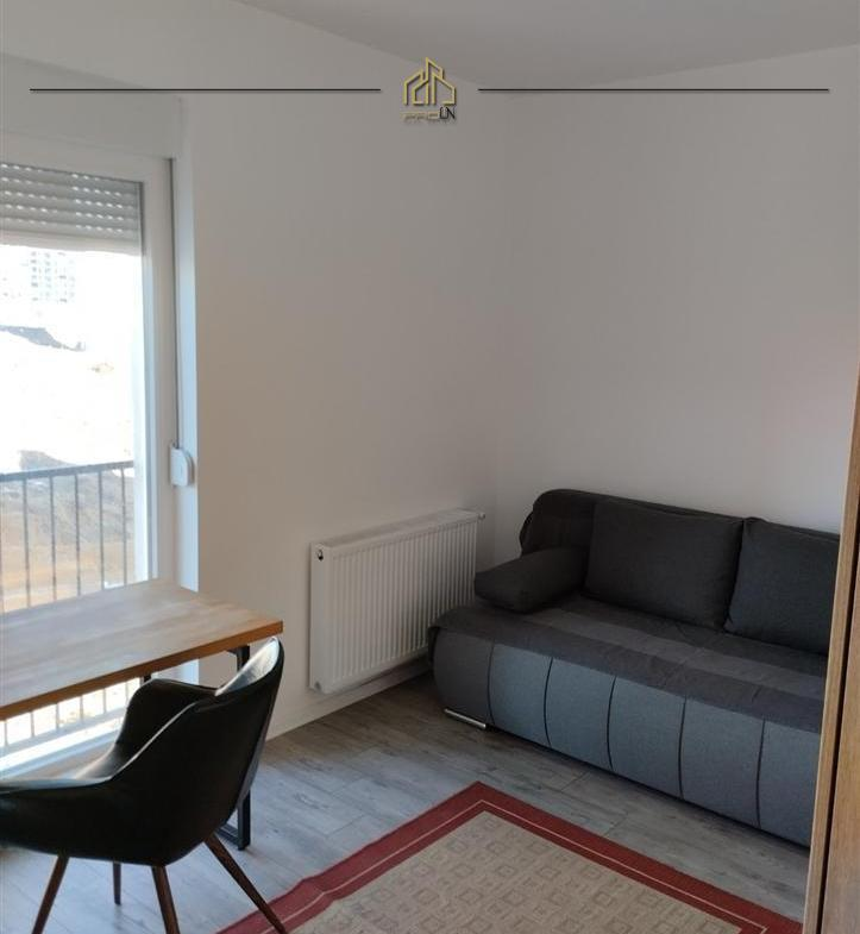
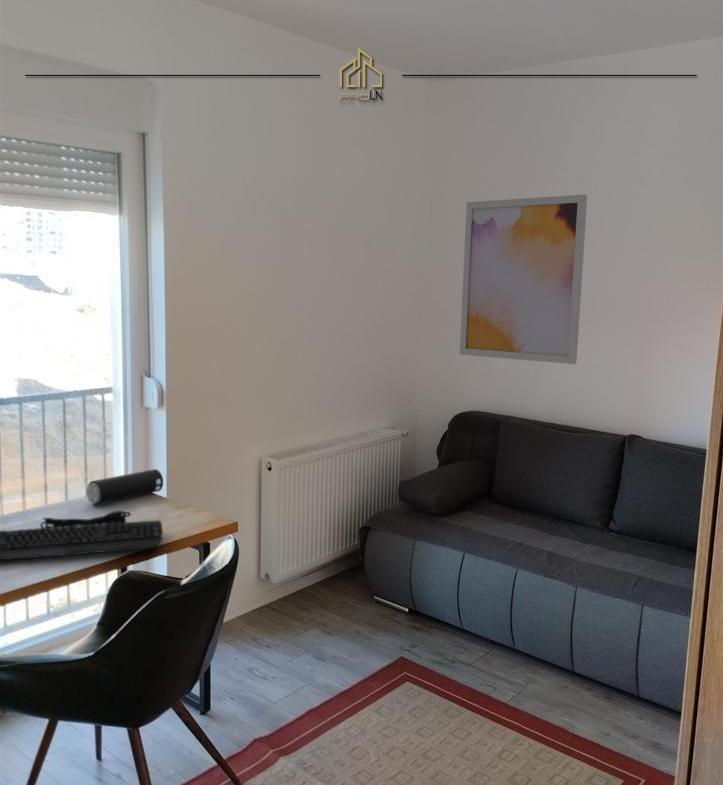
+ speaker (125, 486)
+ keyboard (76, 532)
+ wall art (519, 279)
